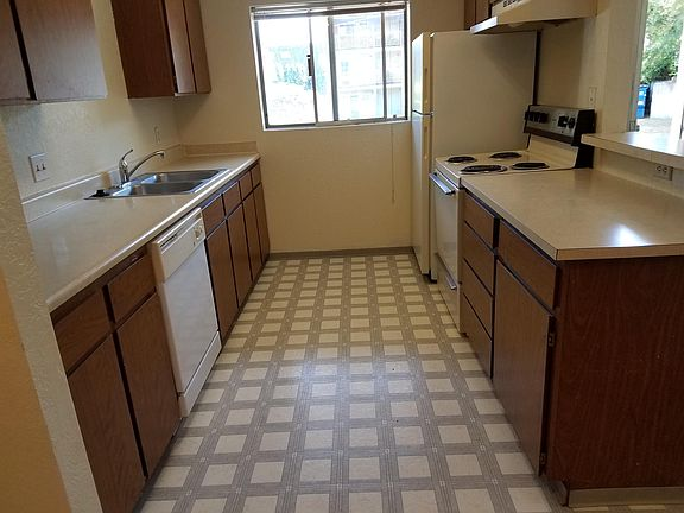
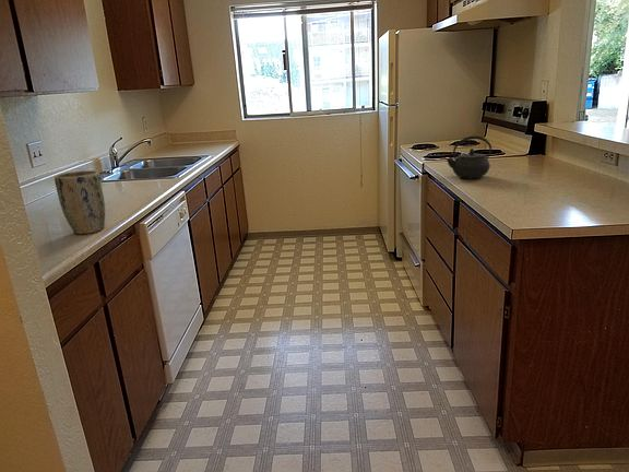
+ kettle (468, 156)
+ plant pot (82, 202)
